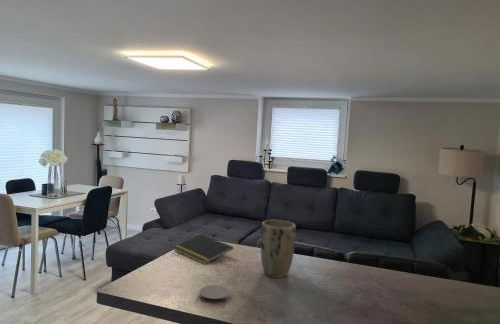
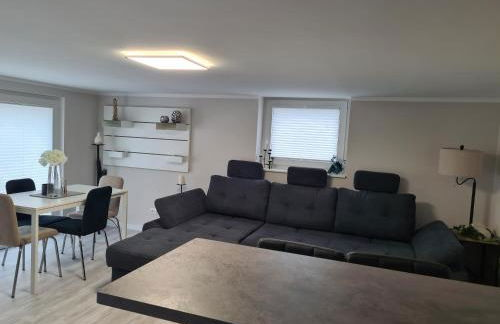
- coaster (214, 293)
- plant pot (277, 248)
- notepad (202, 248)
